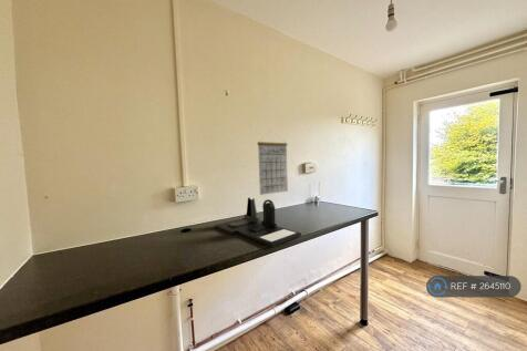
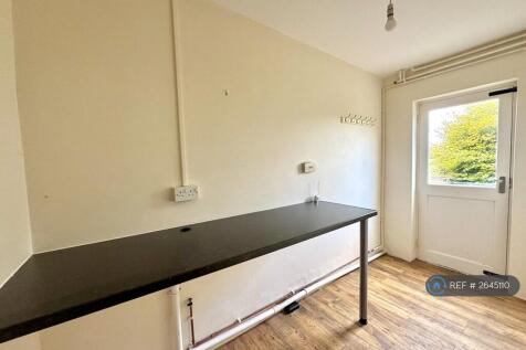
- desk organizer (256, 216)
- calendar (273, 162)
